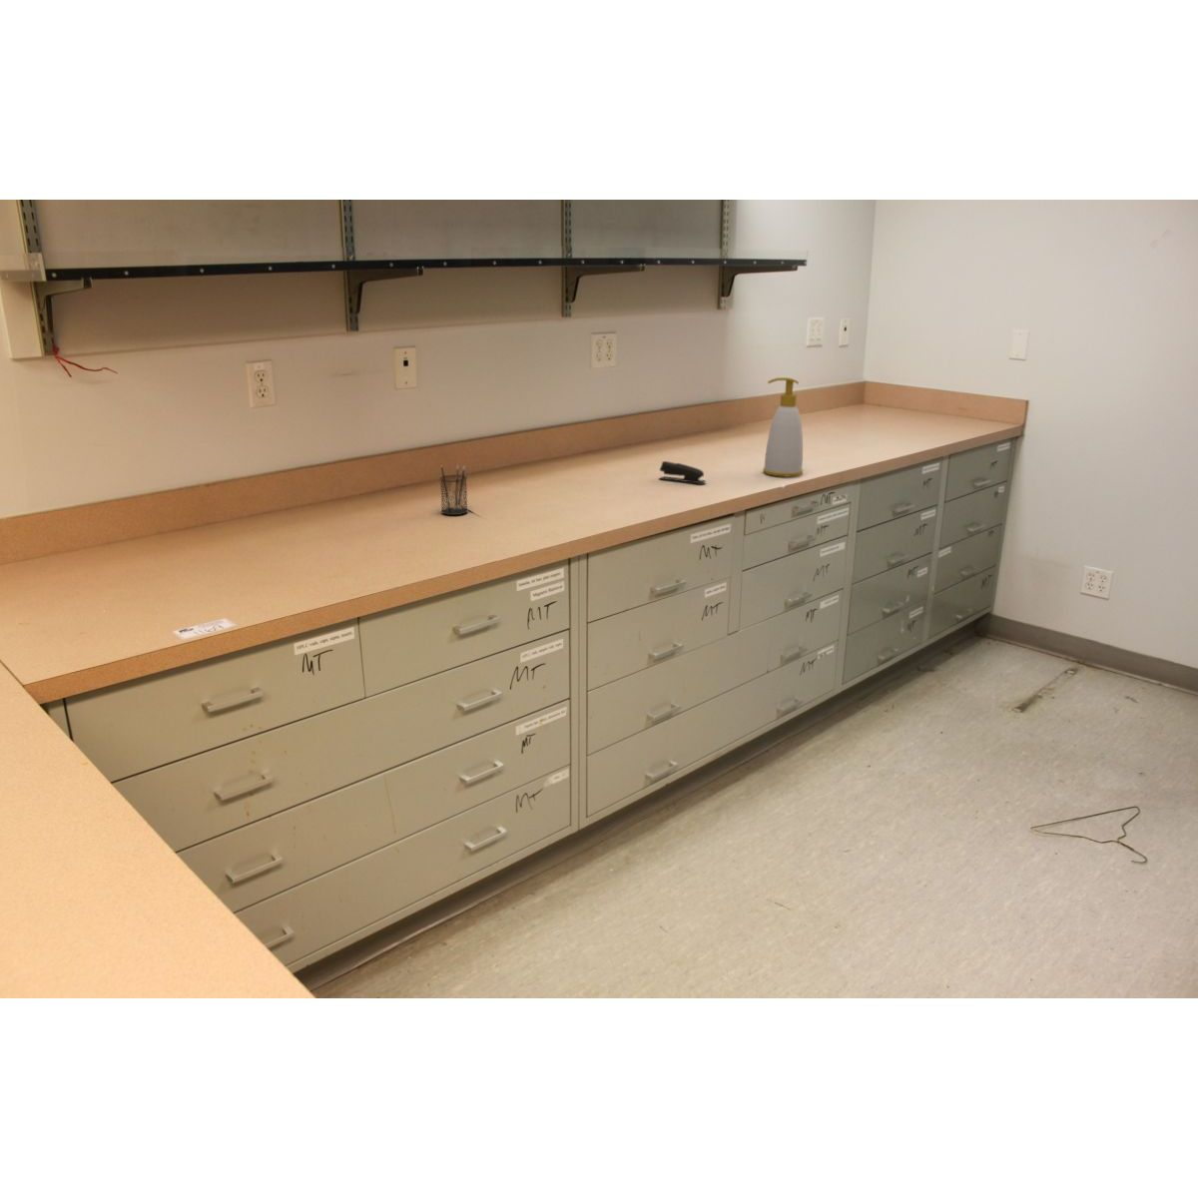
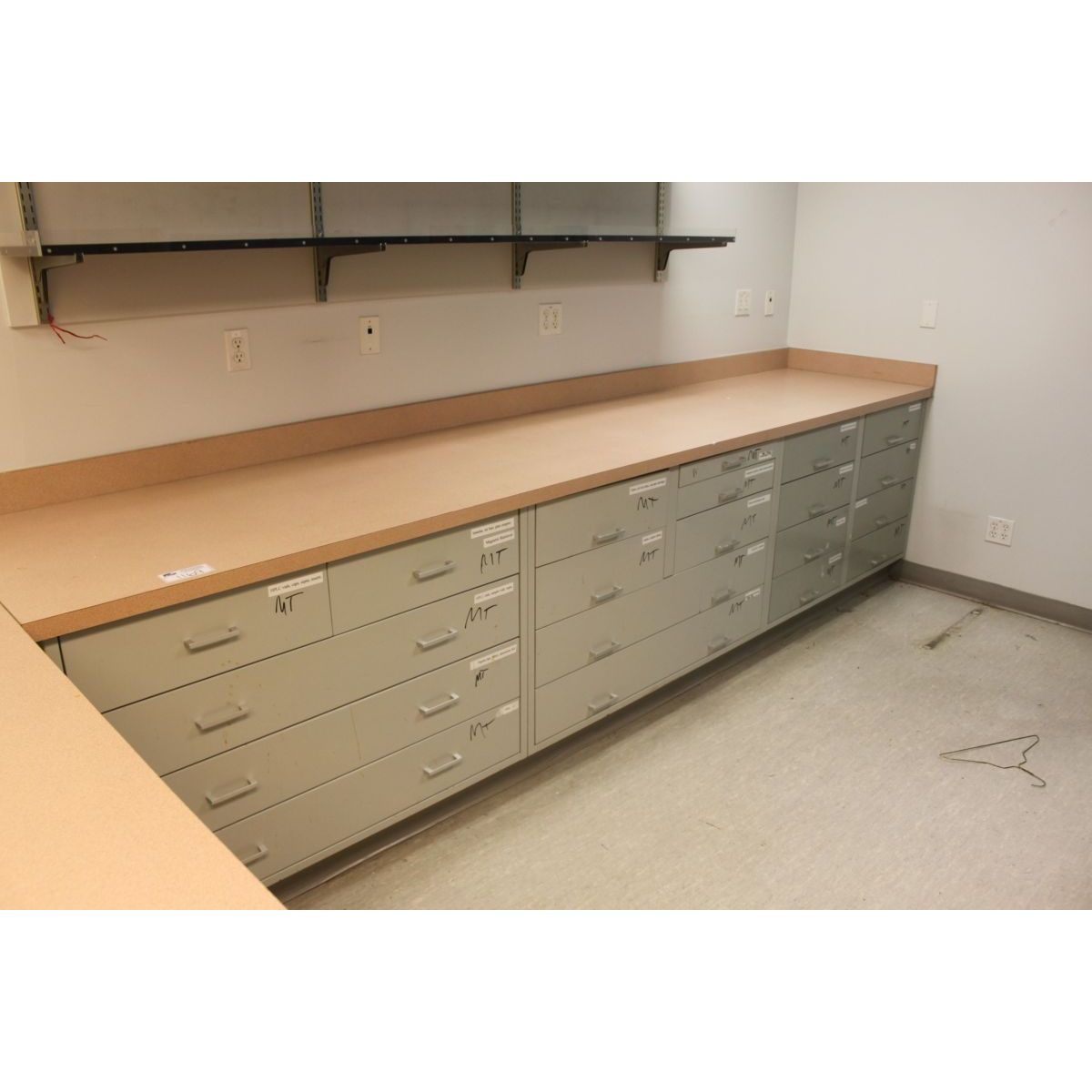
- soap bottle (786, 427)
- pencil holder (452, 486)
- stapler (682, 472)
